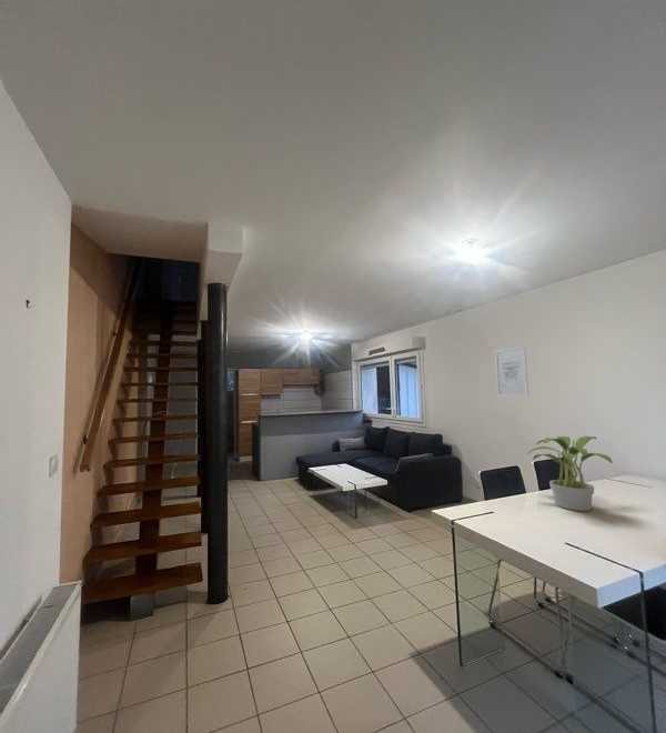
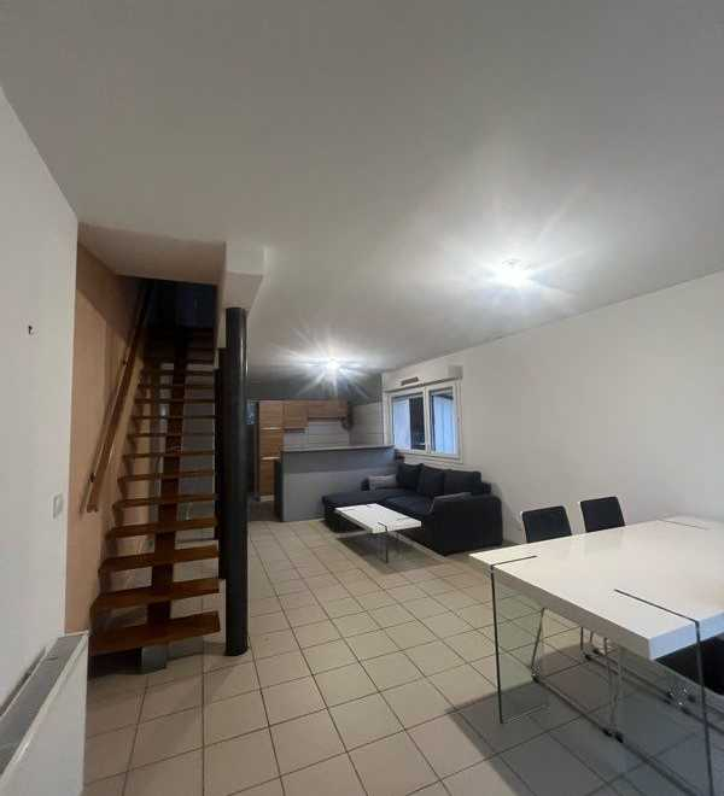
- potted plant (569, 471)
- wall art (511, 372)
